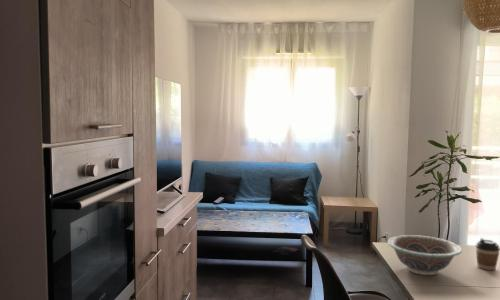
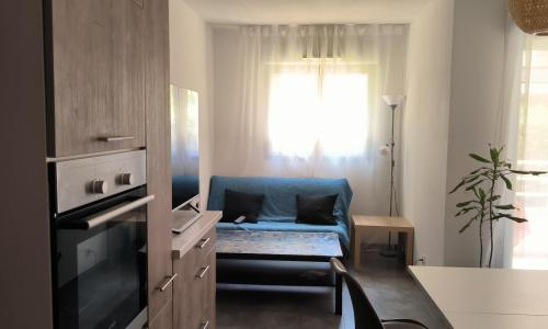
- decorative bowl (423, 257)
- coffee cup (487, 253)
